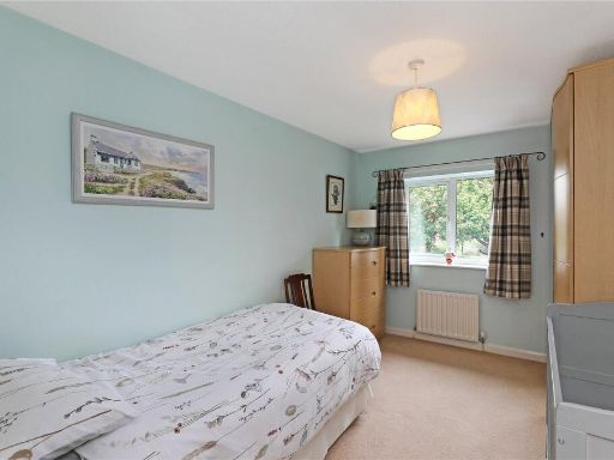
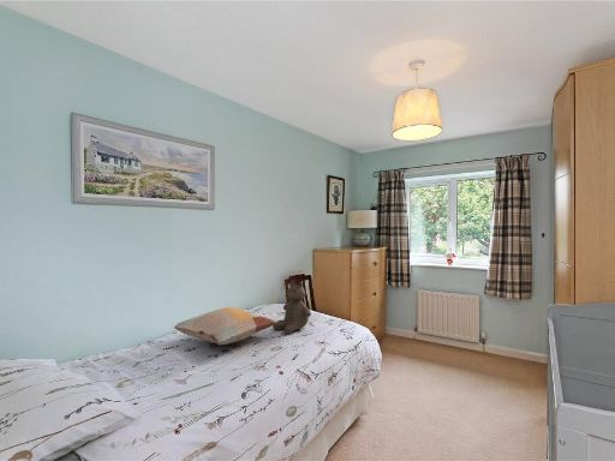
+ decorative pillow (226, 324)
+ teddy bear (291, 305)
